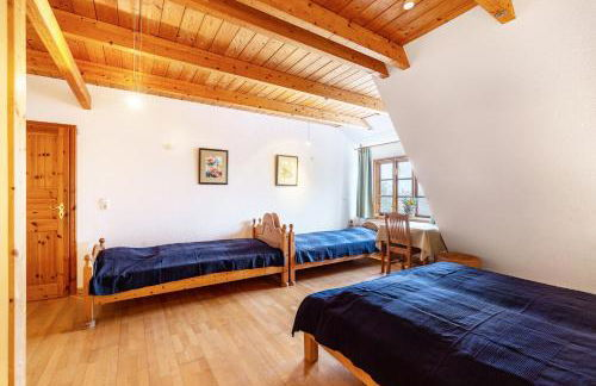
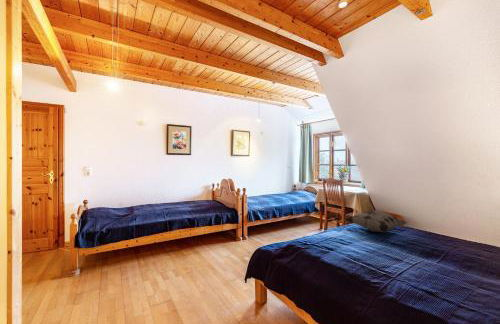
+ decorative pillow (375, 220)
